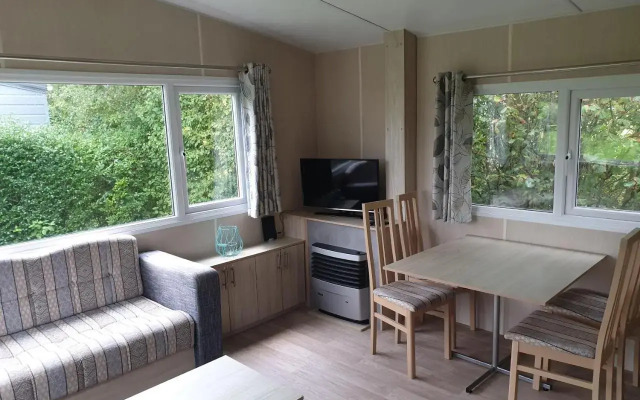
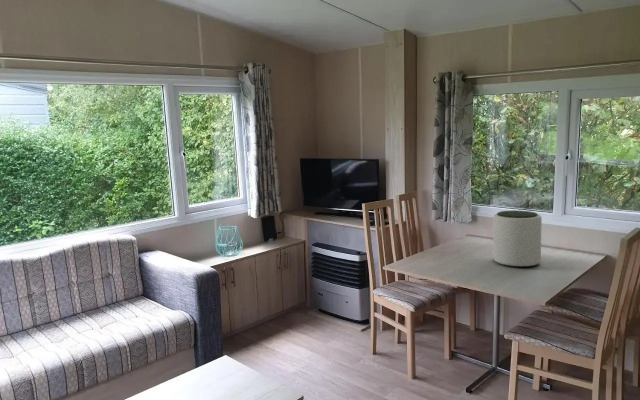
+ plant pot (516, 237)
